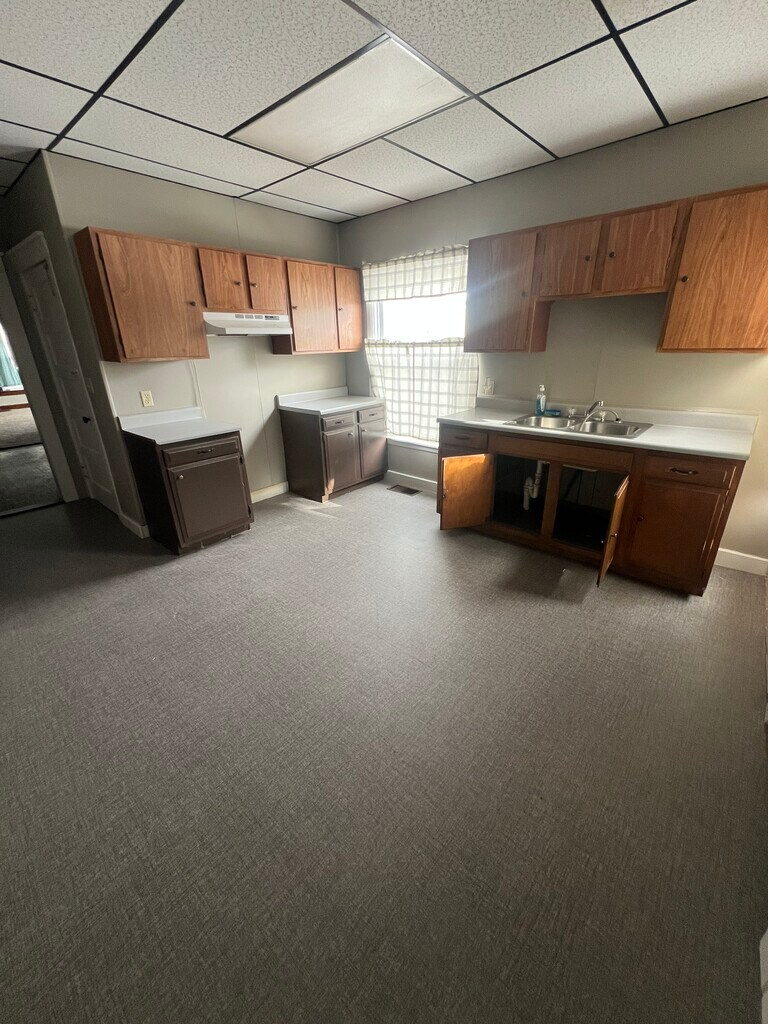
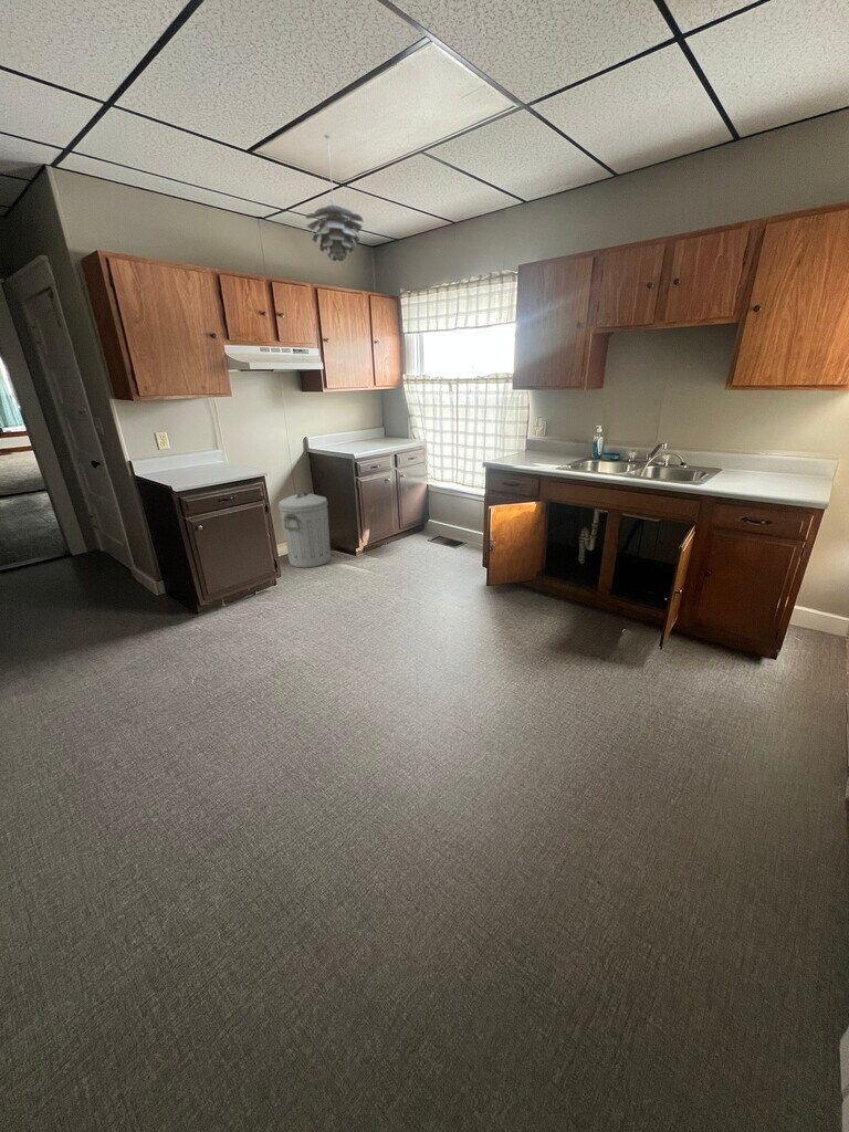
+ trash can (306, 527)
+ pendant light (333, 200)
